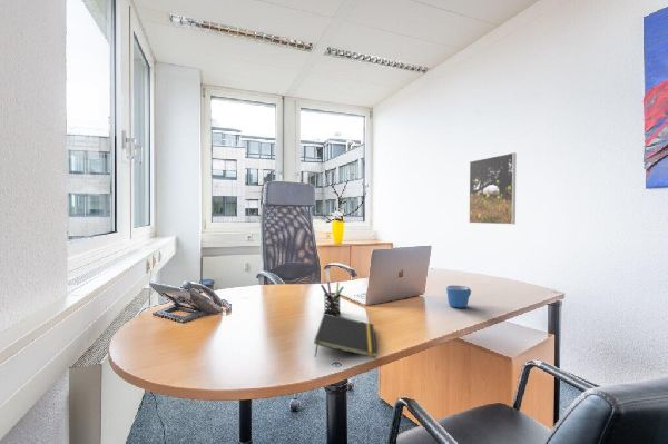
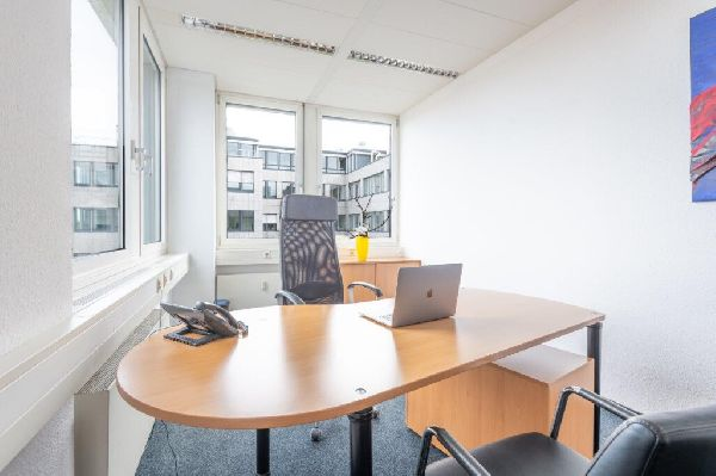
- notepad (346, 333)
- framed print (490, 190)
- mug (460, 296)
- pen holder (333, 297)
